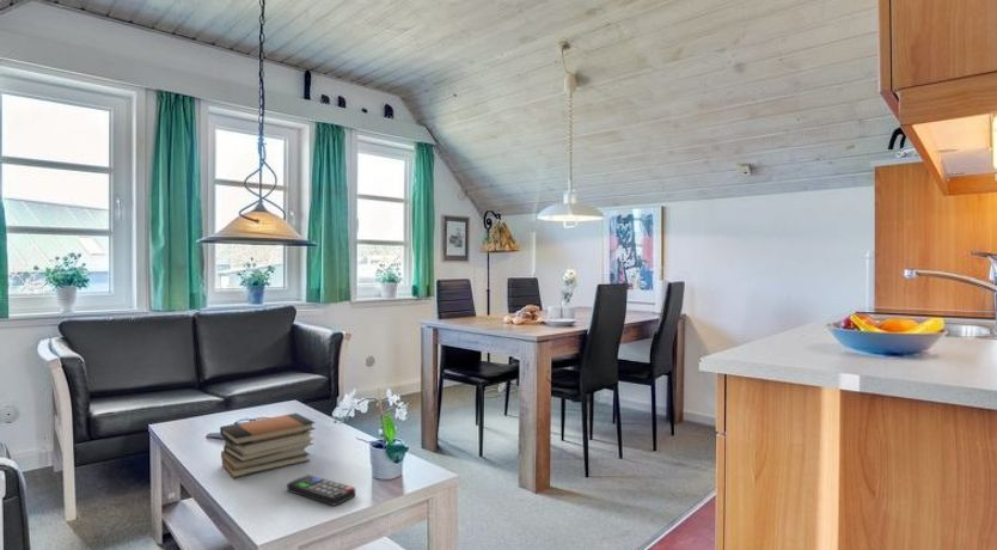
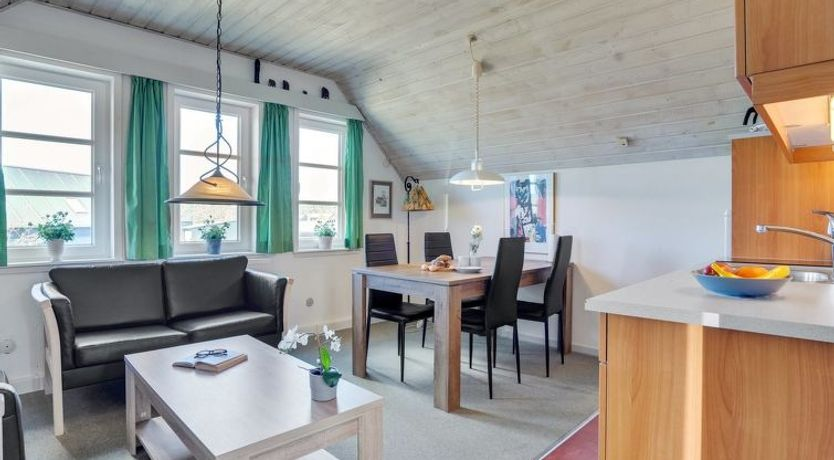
- remote control (320, 488)
- book stack (268, 442)
